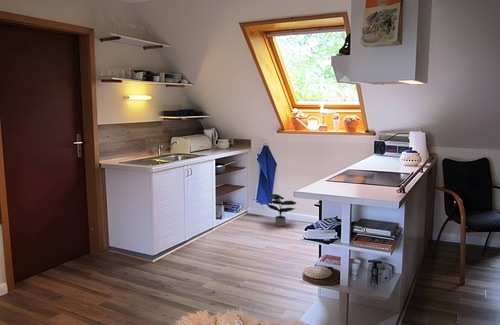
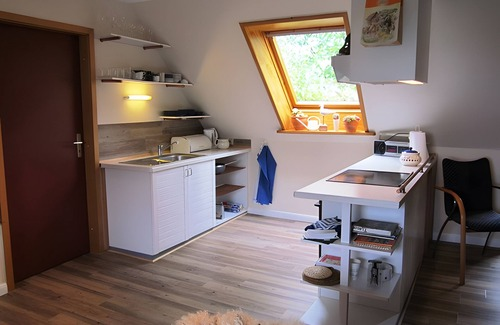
- potted plant (281, 210)
